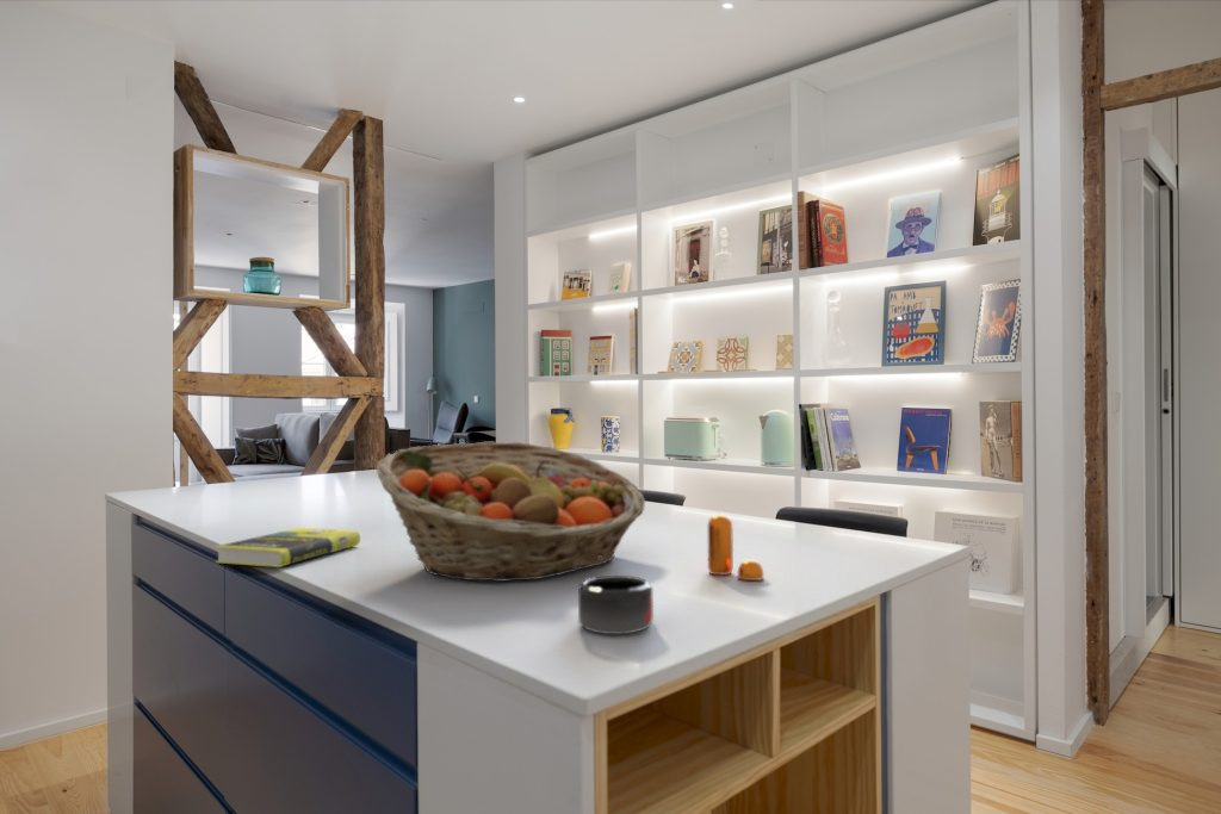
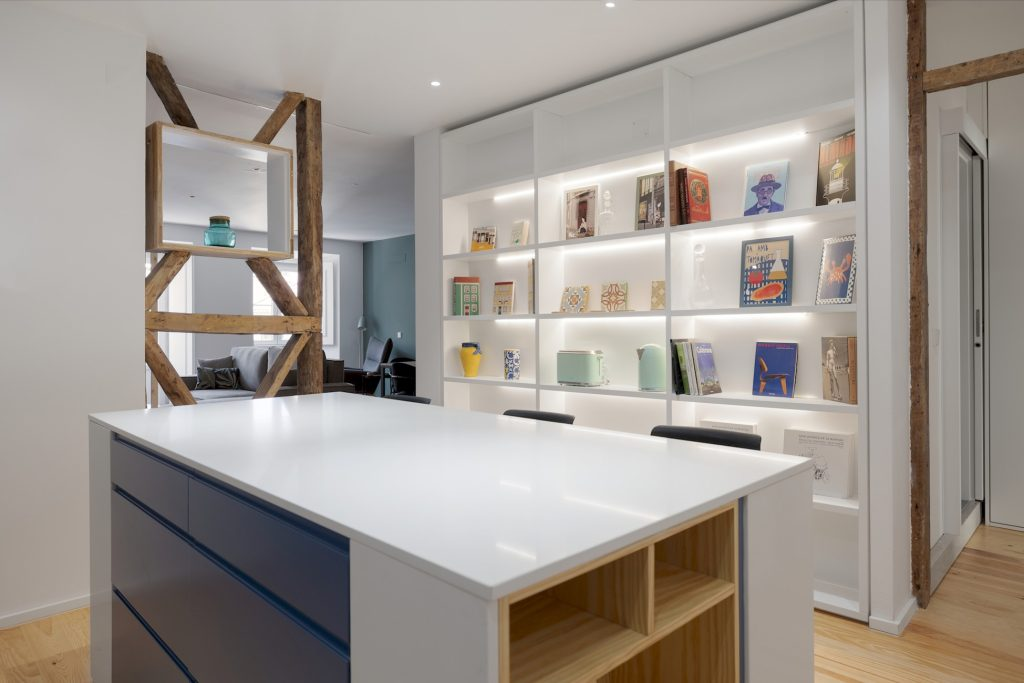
- fruit basket (516, 503)
- mug (620, 602)
- book (291, 546)
- pepper shaker (732, 545)
